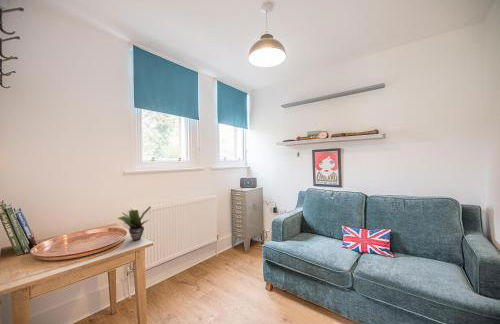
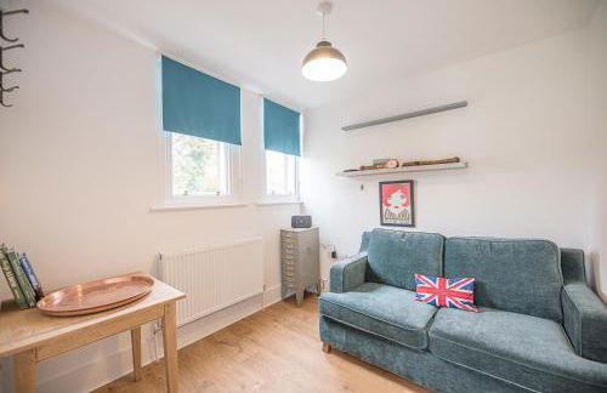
- potted plant (136, 223)
